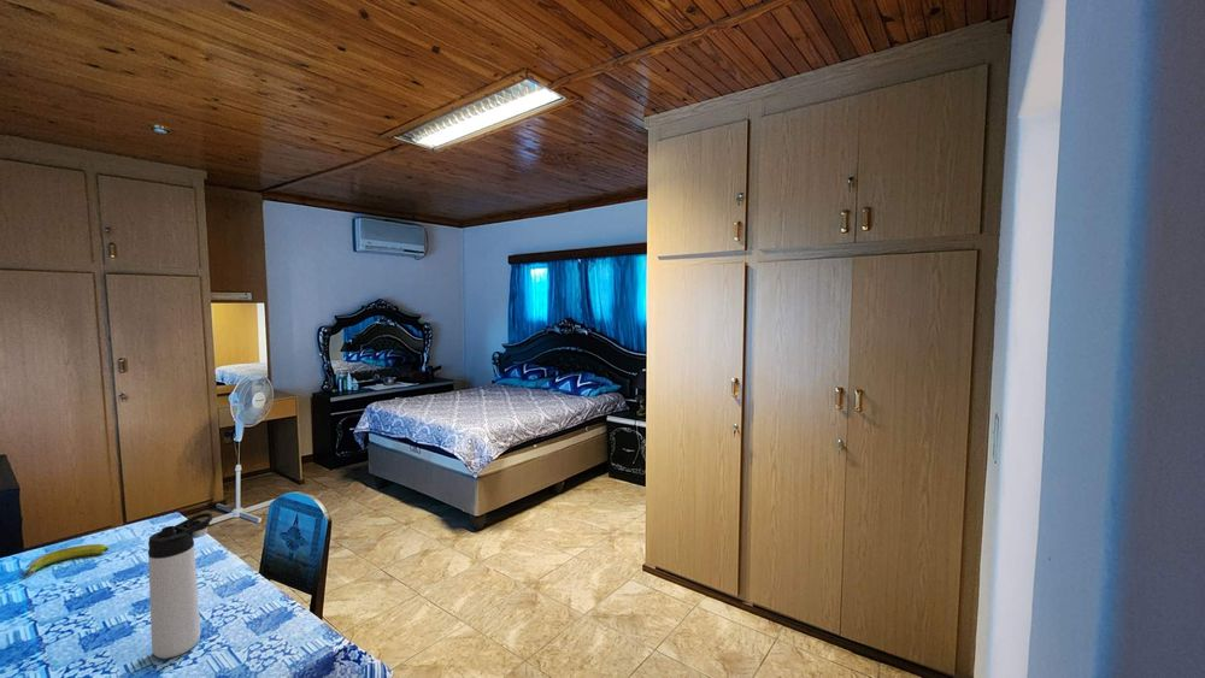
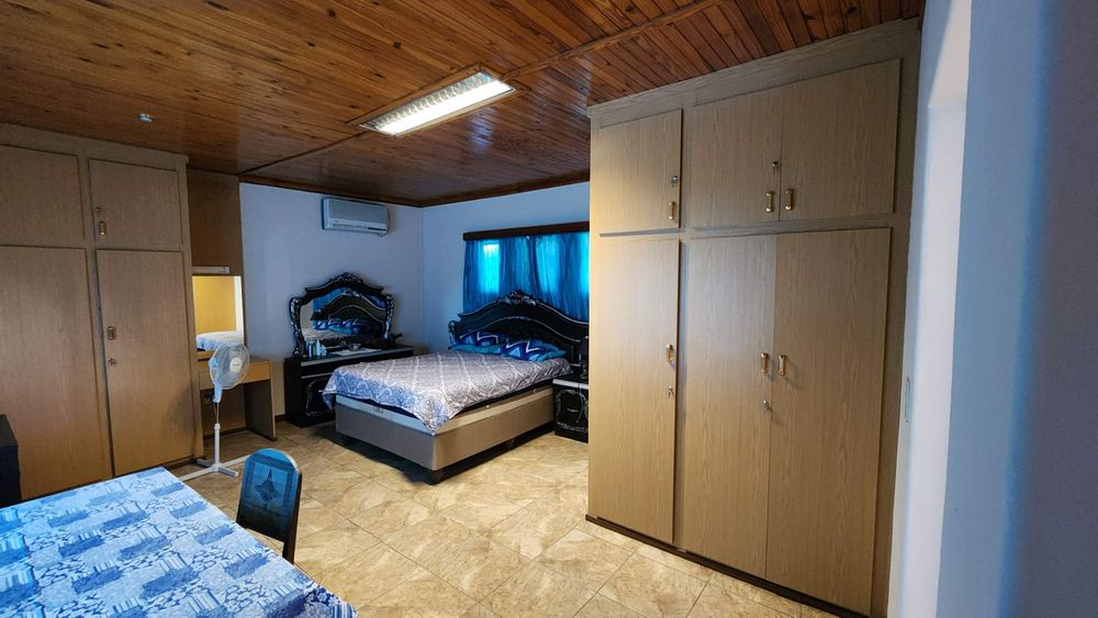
- banana (66, 555)
- thermos bottle (183, 583)
